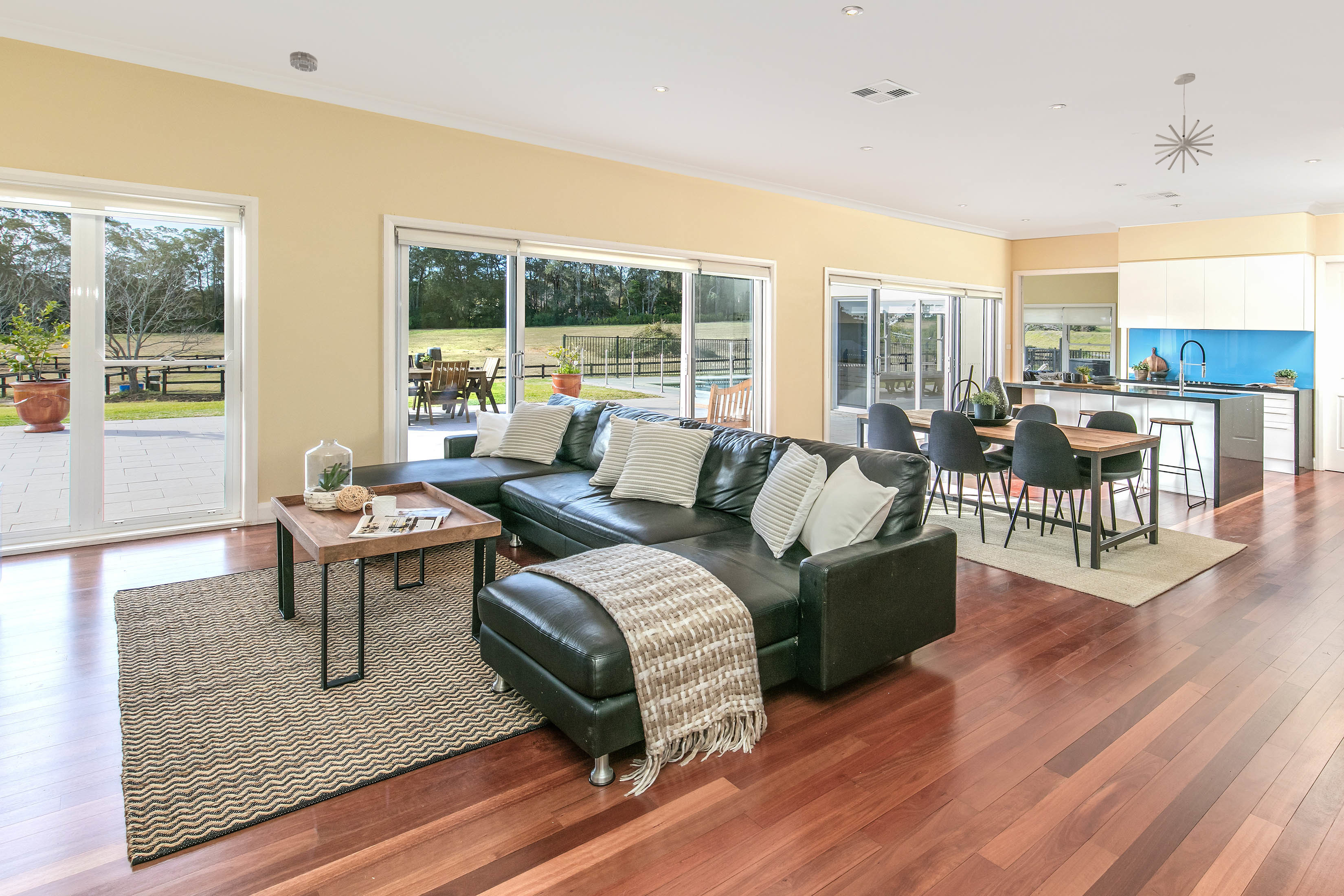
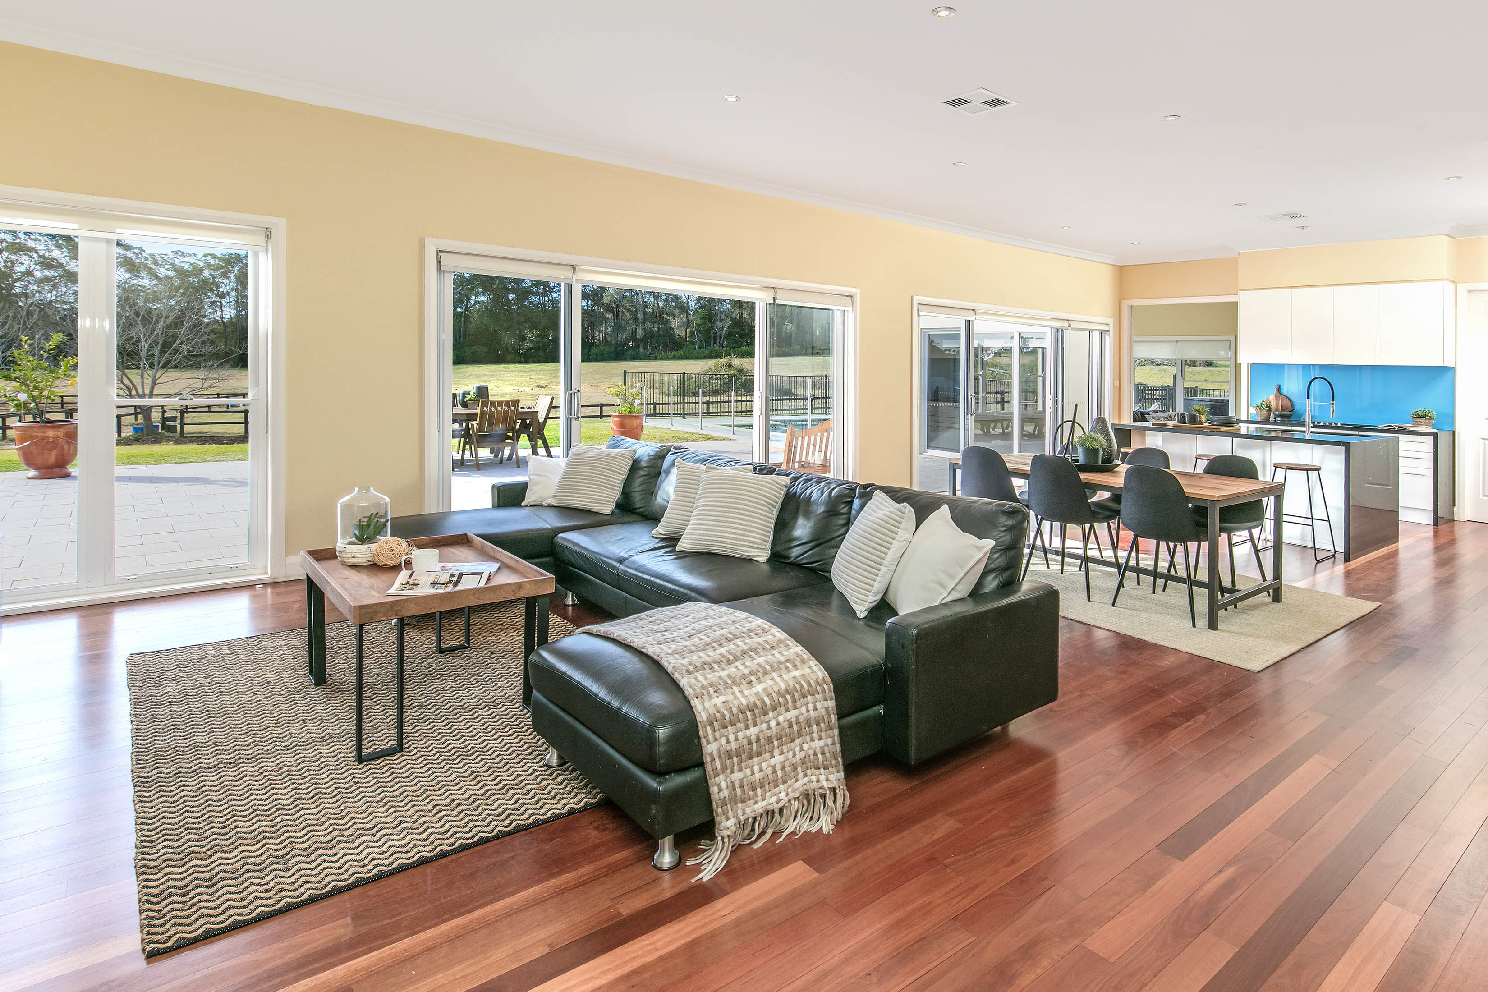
- smoke detector (303, 61)
- pendant light (1184, 123)
